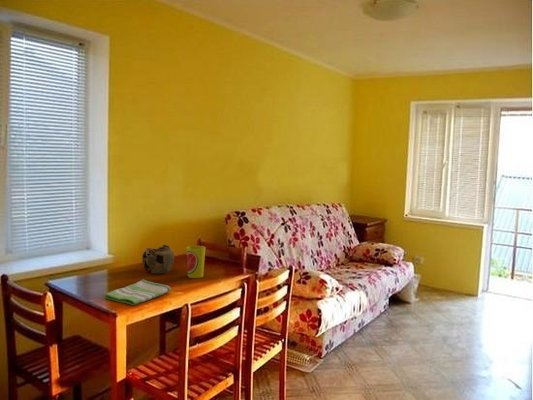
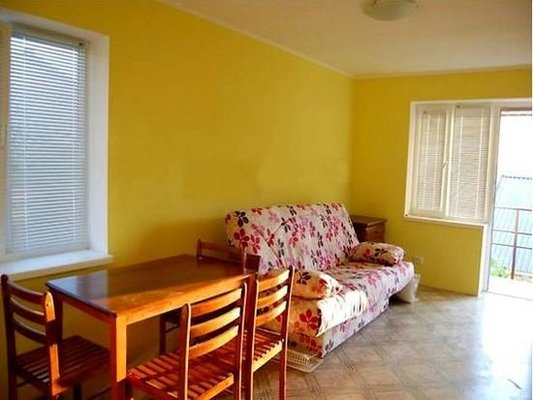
- teapot (155, 259)
- dish towel (138, 291)
- cup (195, 261)
